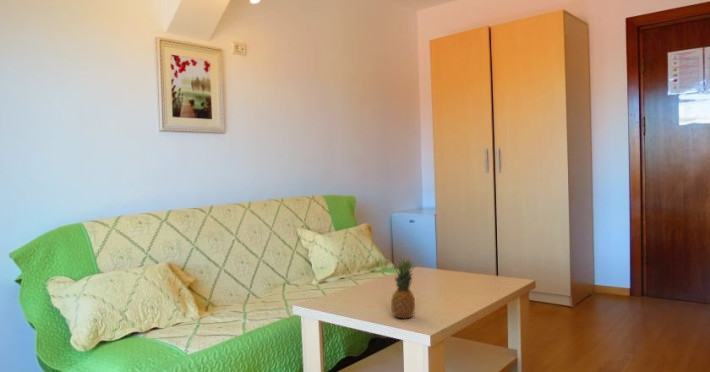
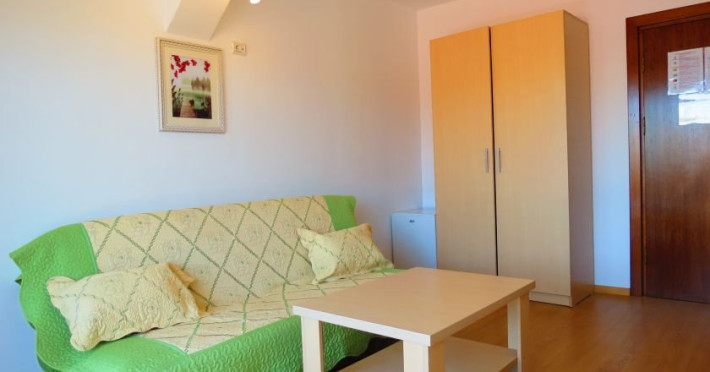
- fruit (402, 286)
